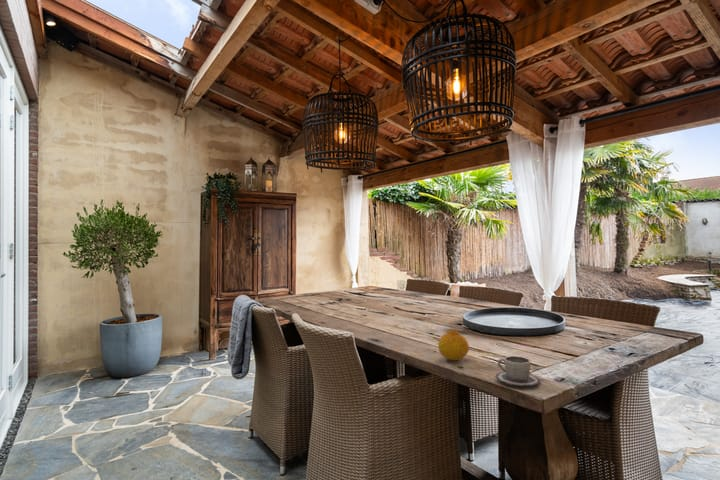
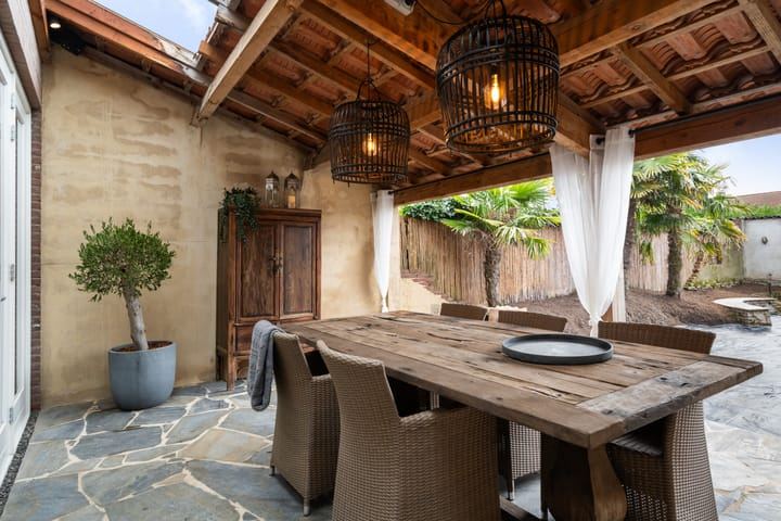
- cup (517, 370)
- fruit (453, 344)
